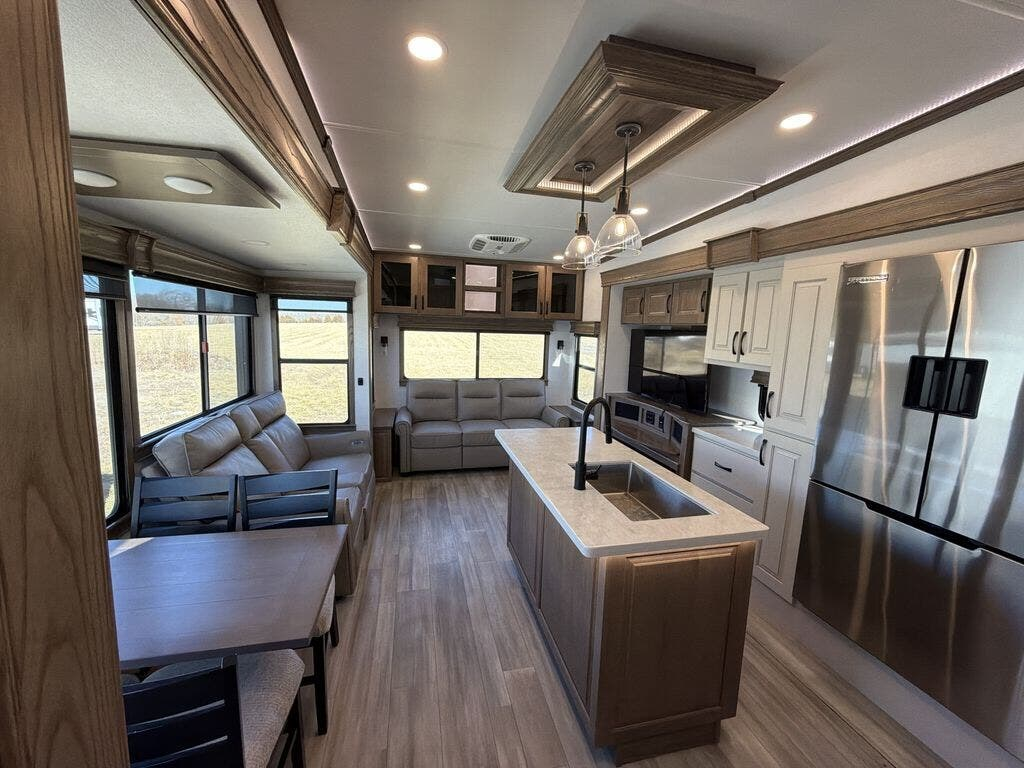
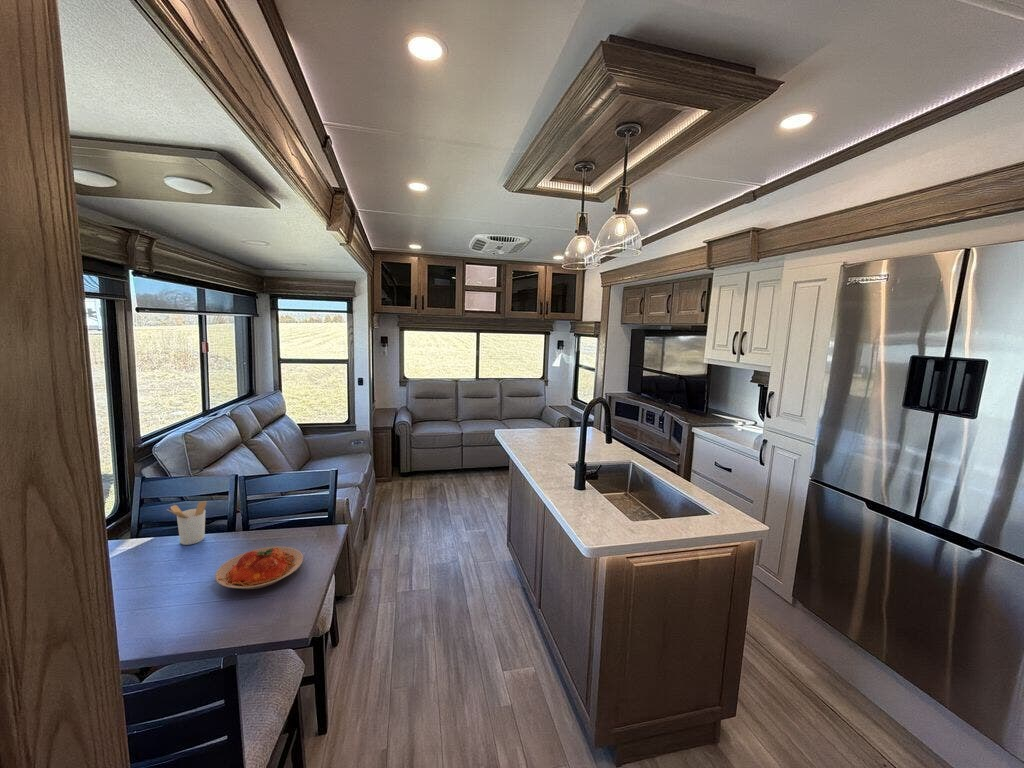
+ utensil holder (186, 522)
+ plate (261, 561)
